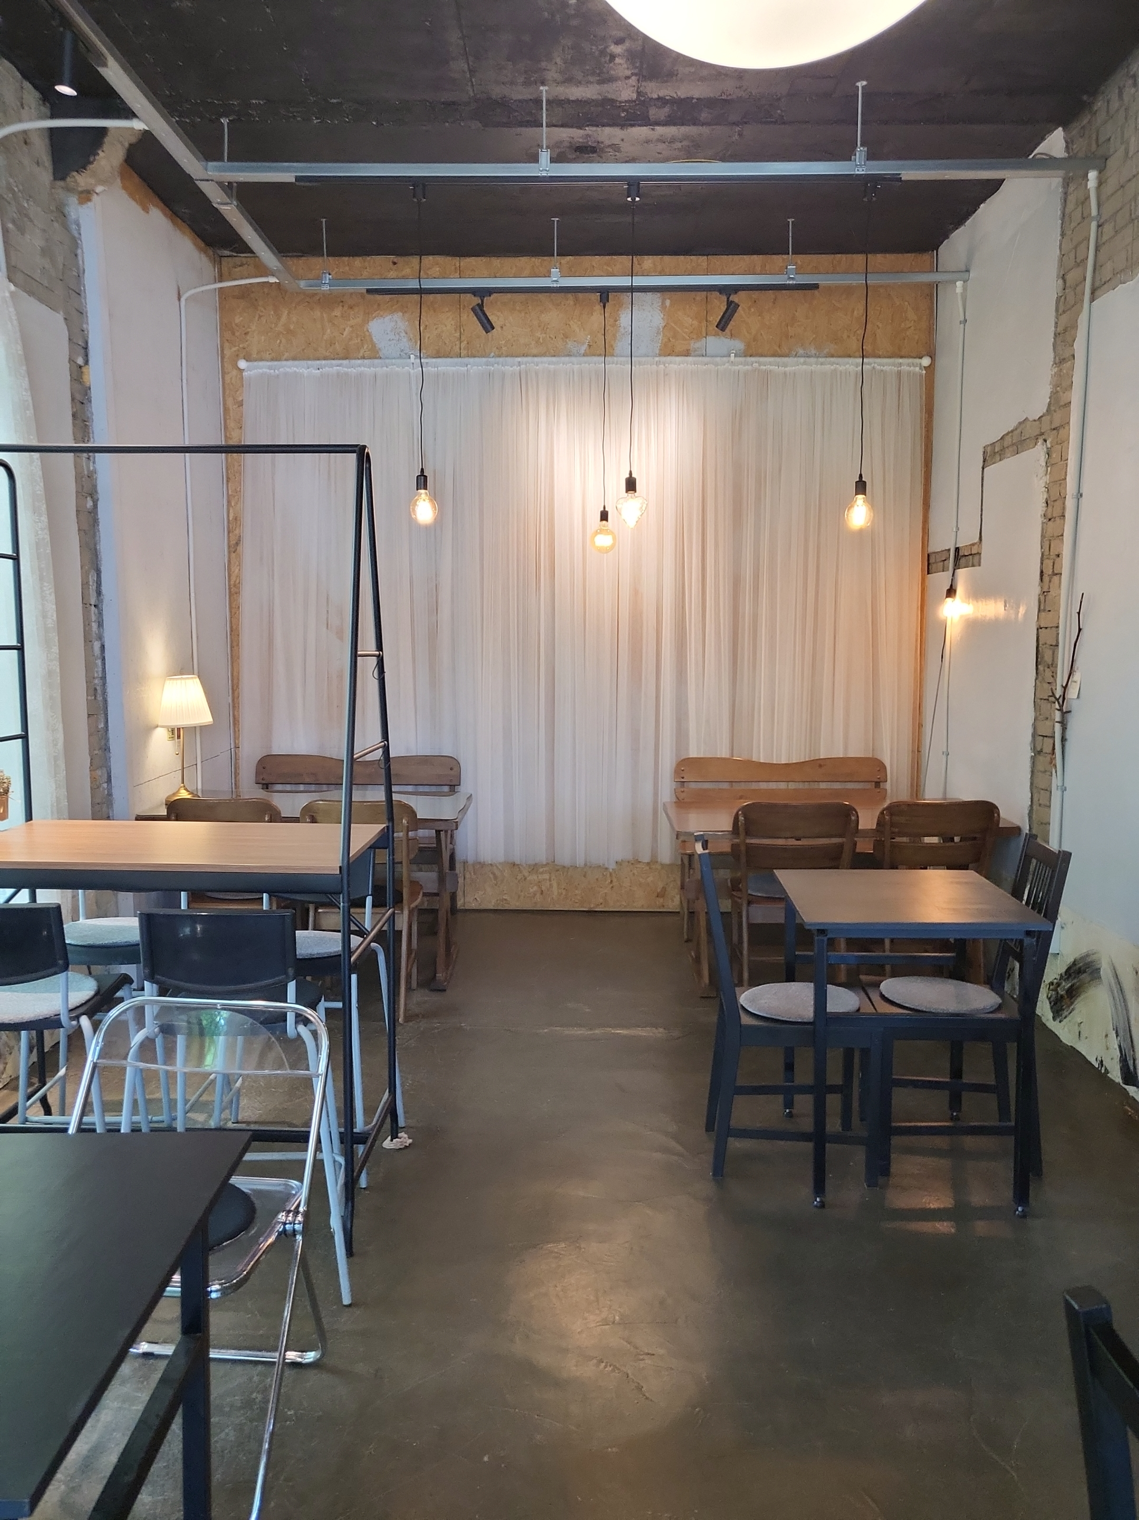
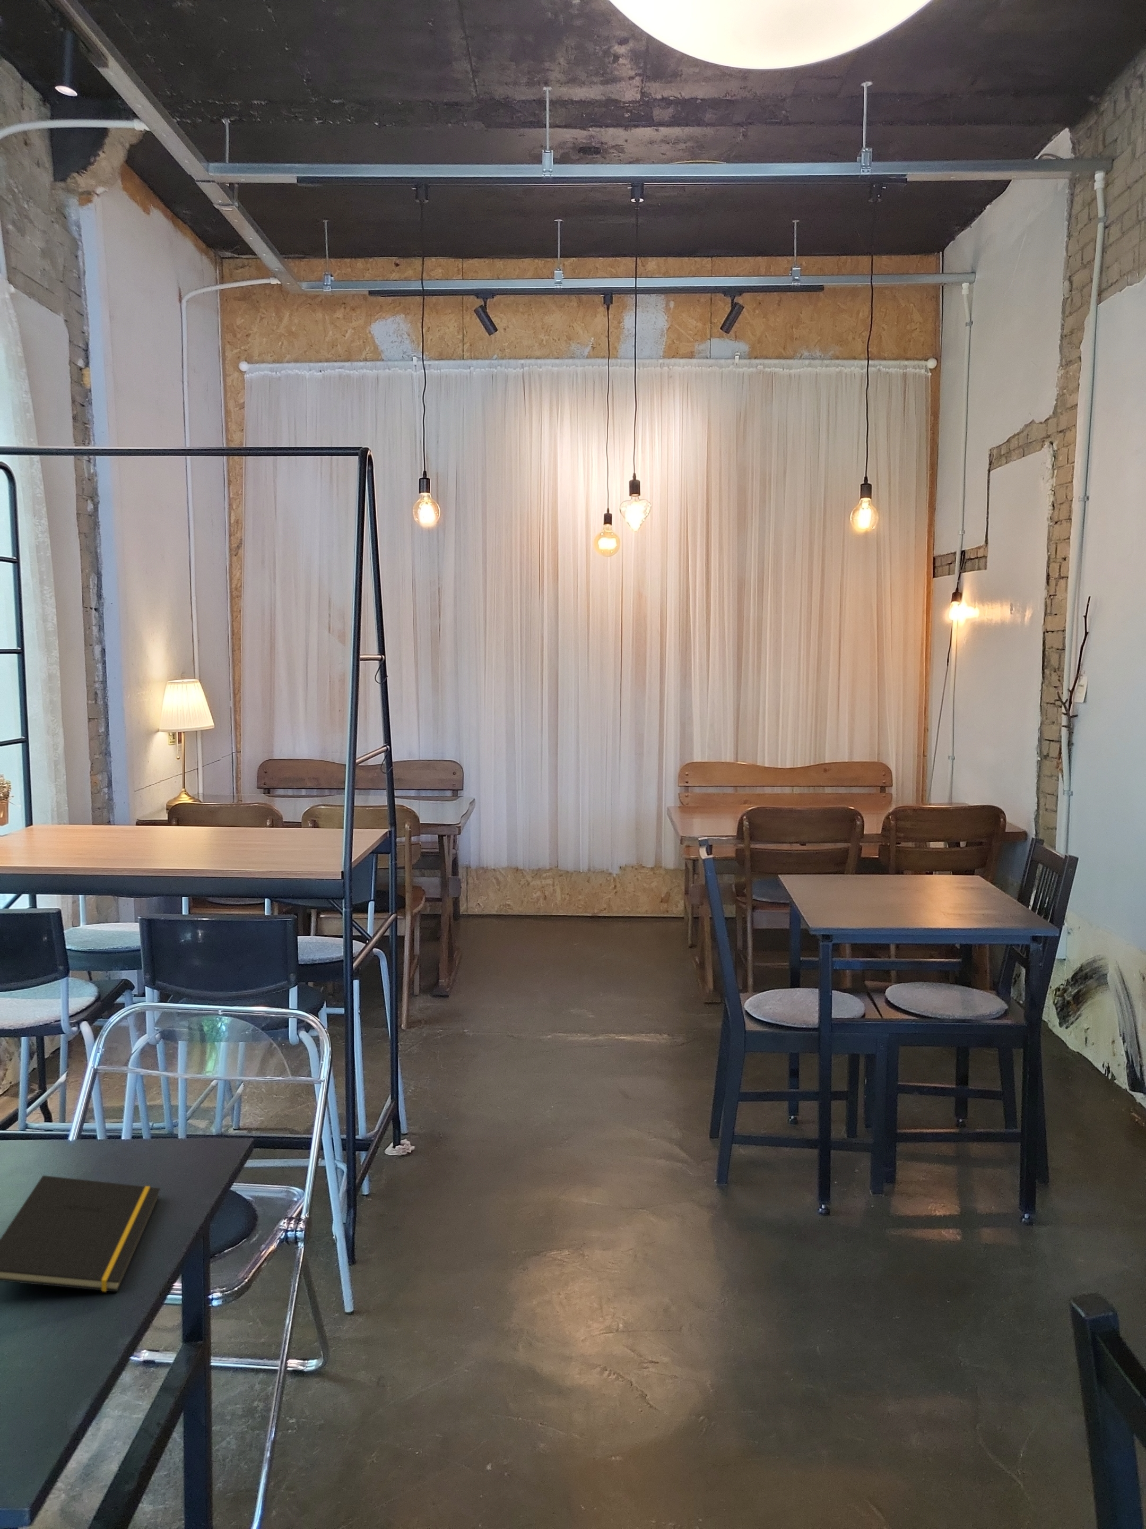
+ notepad (77, 1229)
